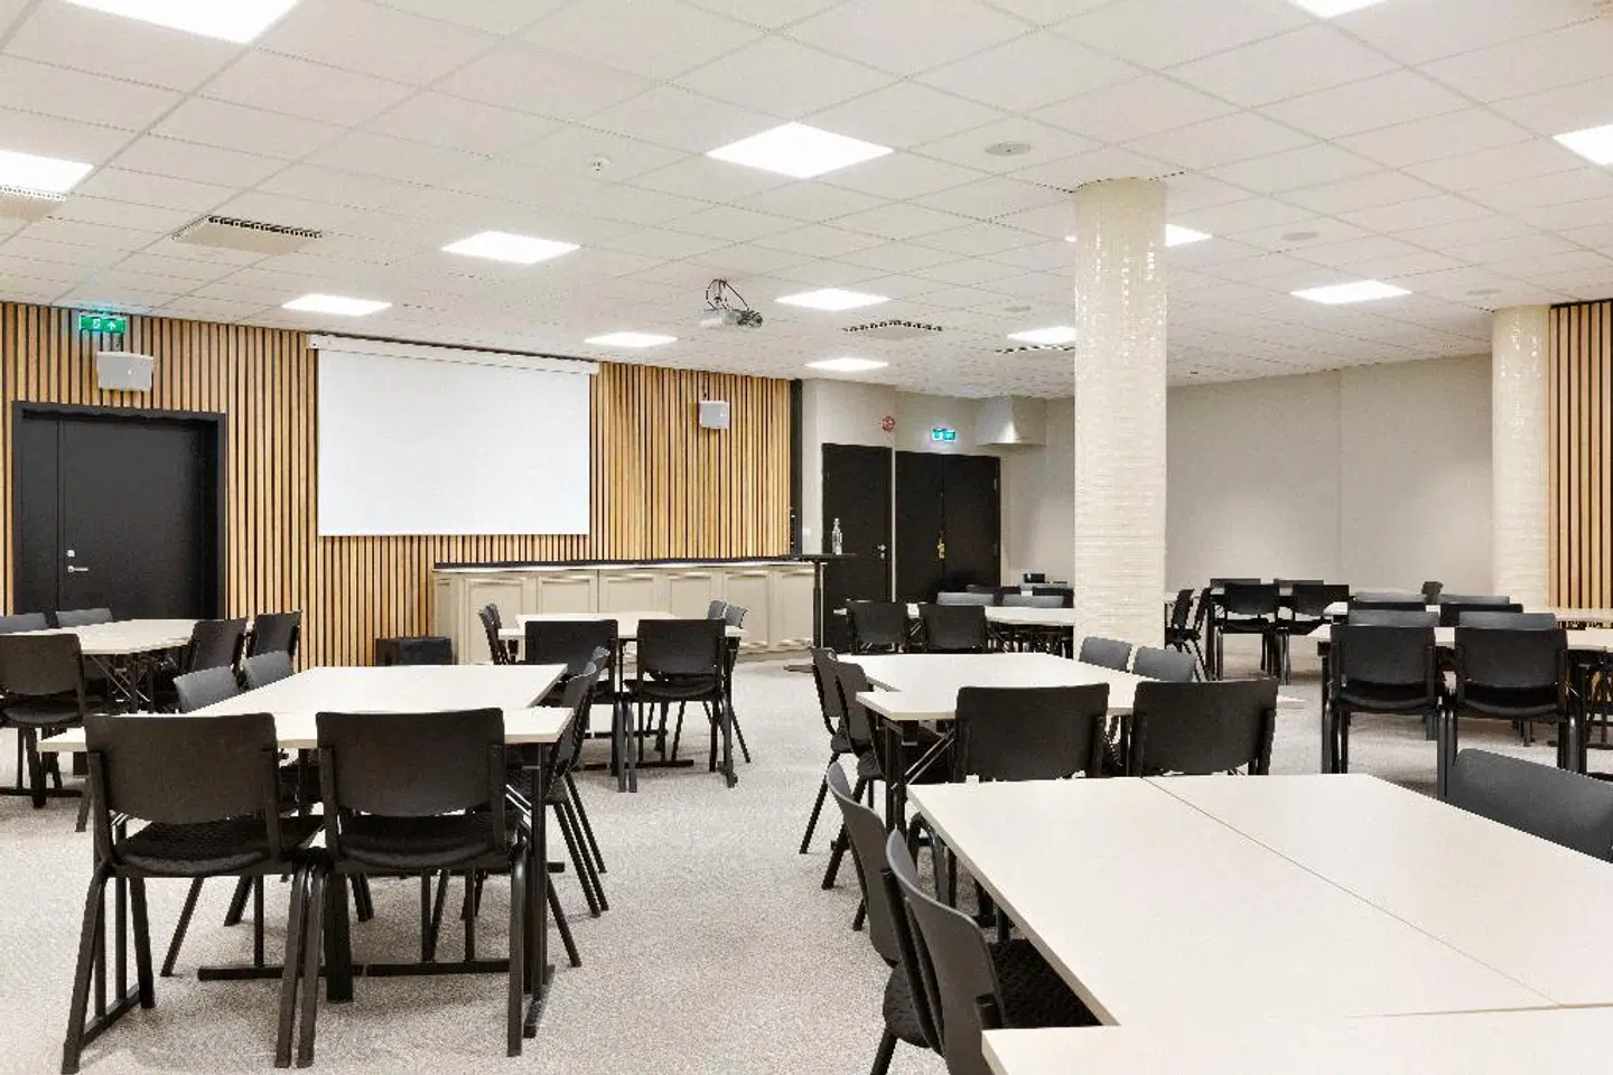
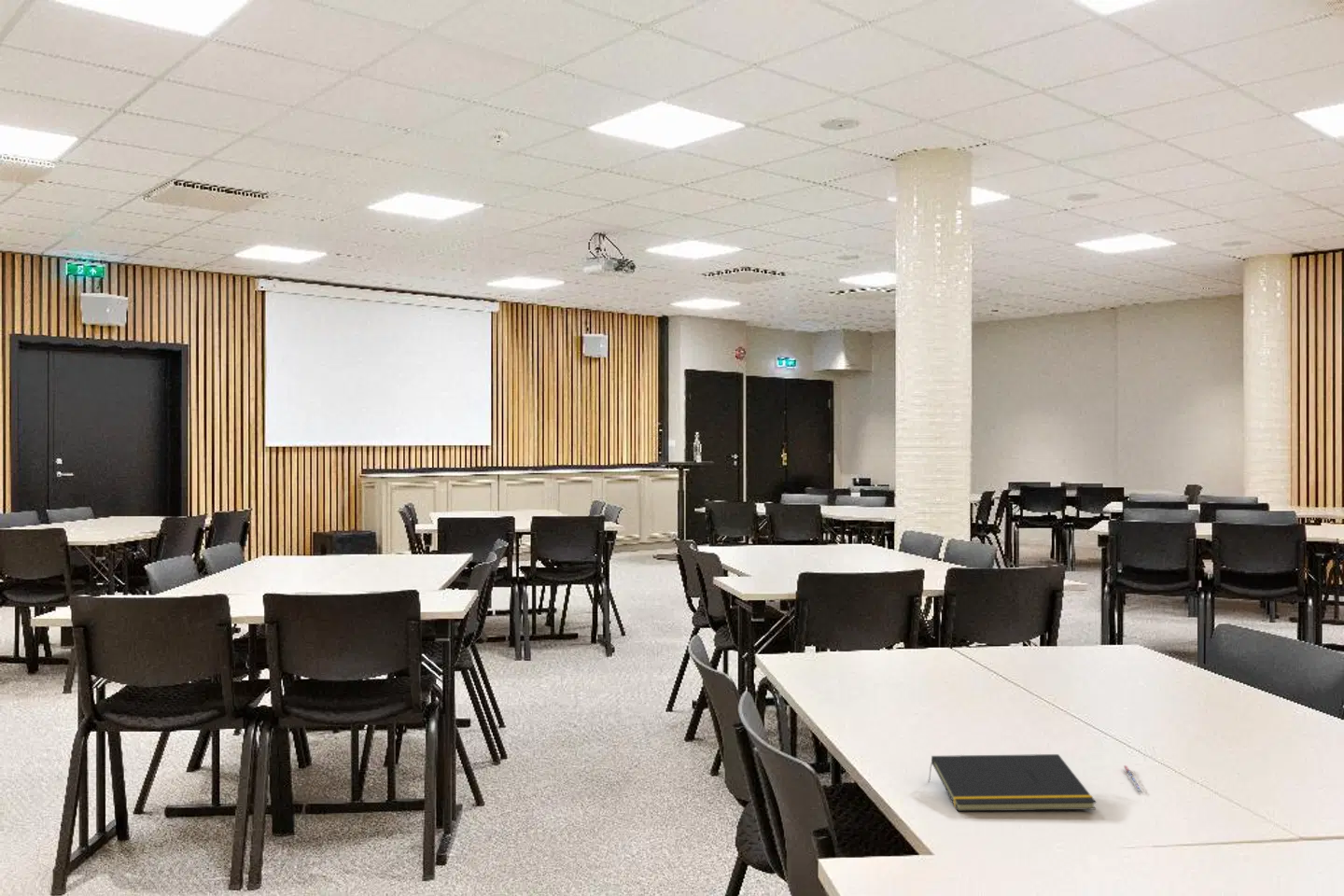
+ pen (1132, 777)
+ notepad (1010, 781)
